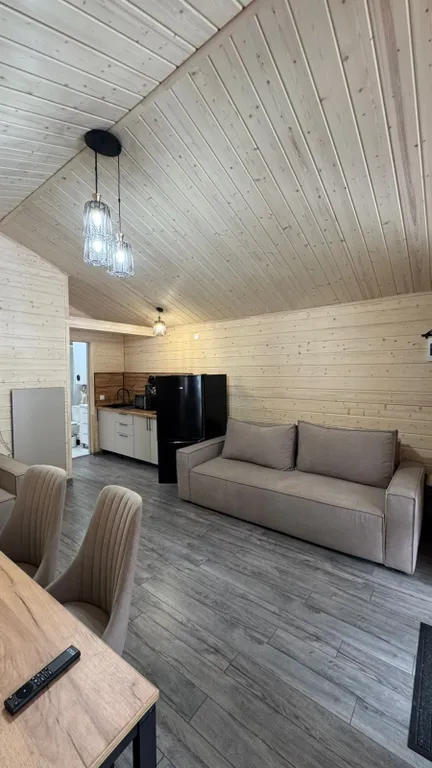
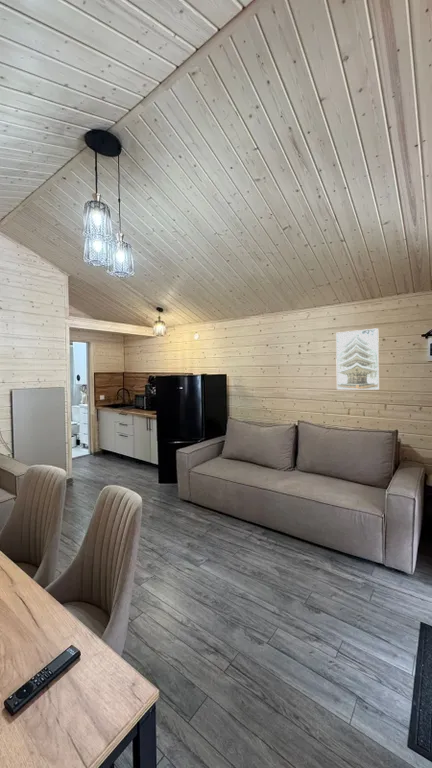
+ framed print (356, 360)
